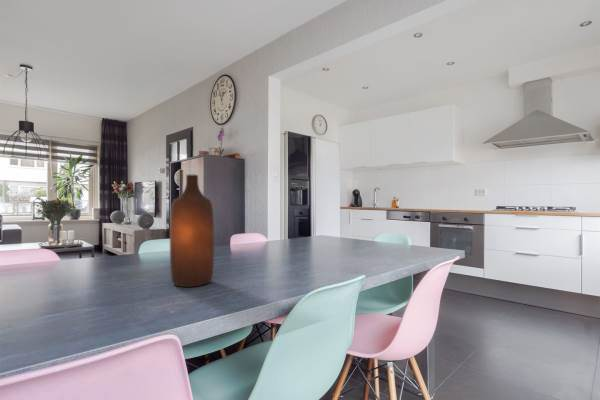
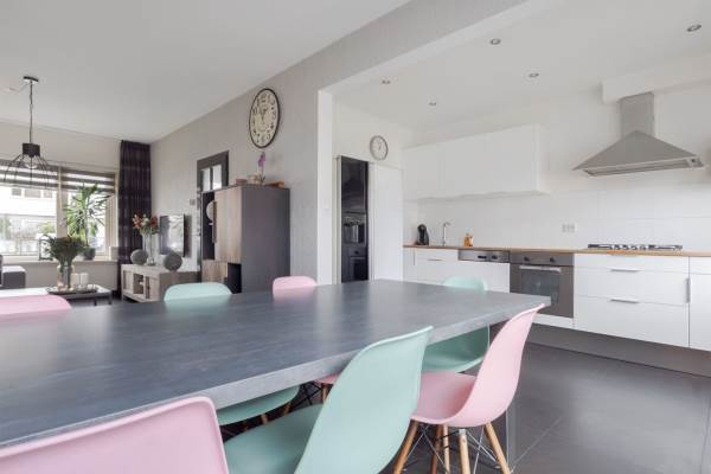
- bottle (192, 228)
